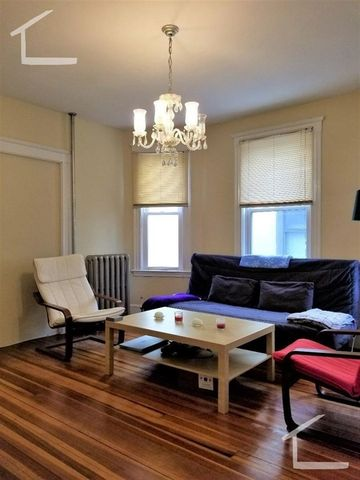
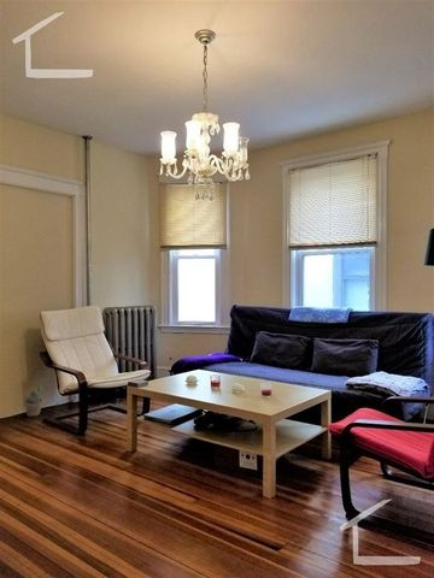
+ decorative plant (33, 401)
